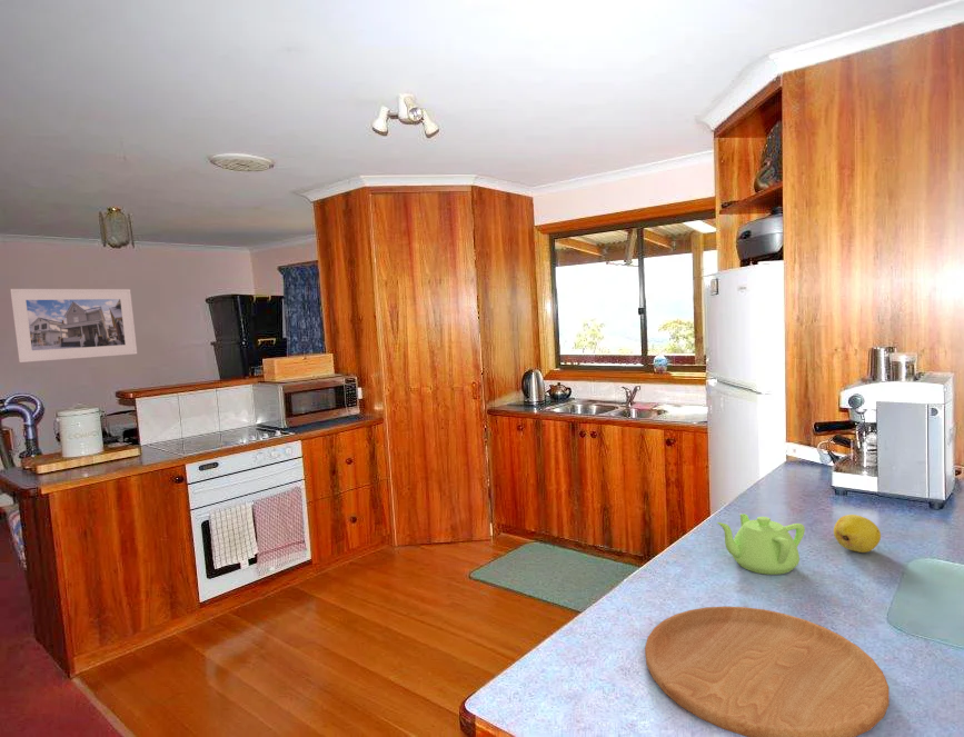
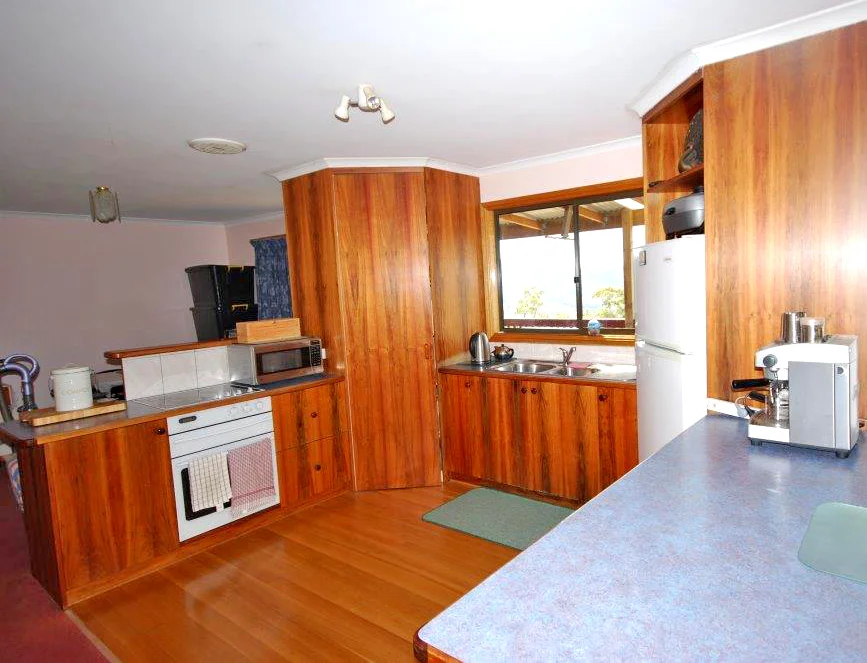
- fruit (855, 532)
- cutting board (757, 665)
- teapot (759, 540)
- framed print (78, 323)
